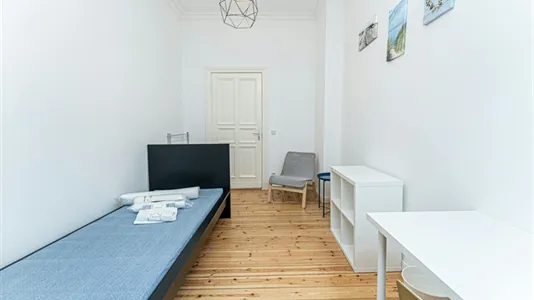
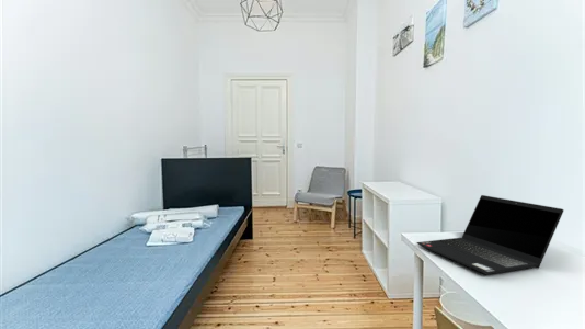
+ laptop computer (483, 229)
